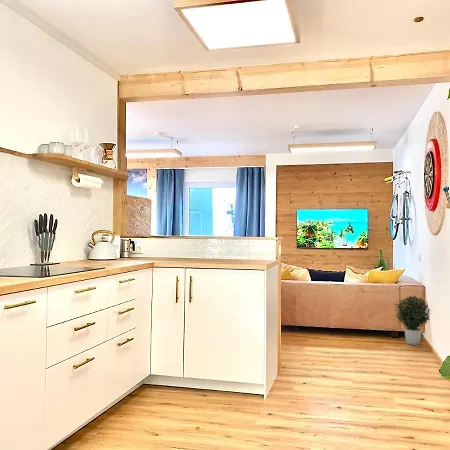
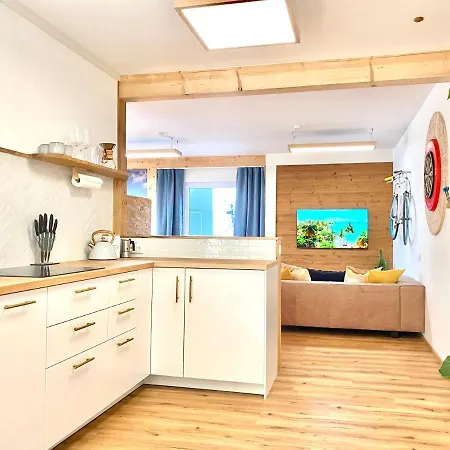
- potted plant (412, 319)
